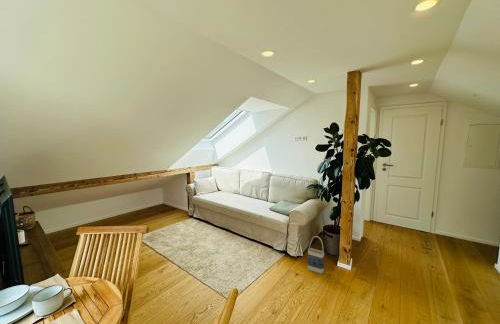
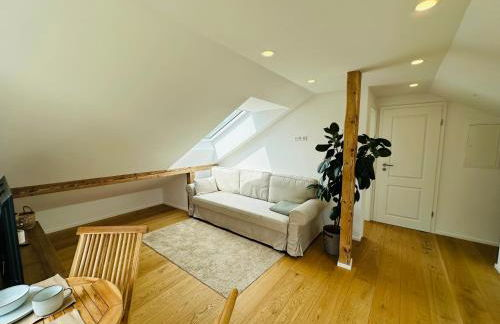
- bag (315, 253)
